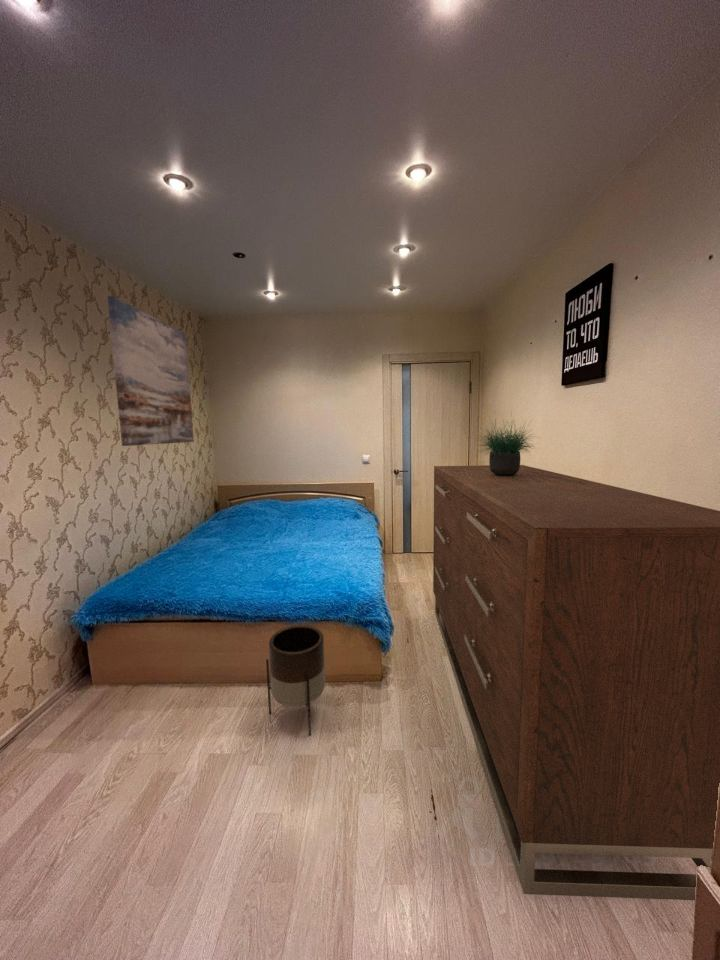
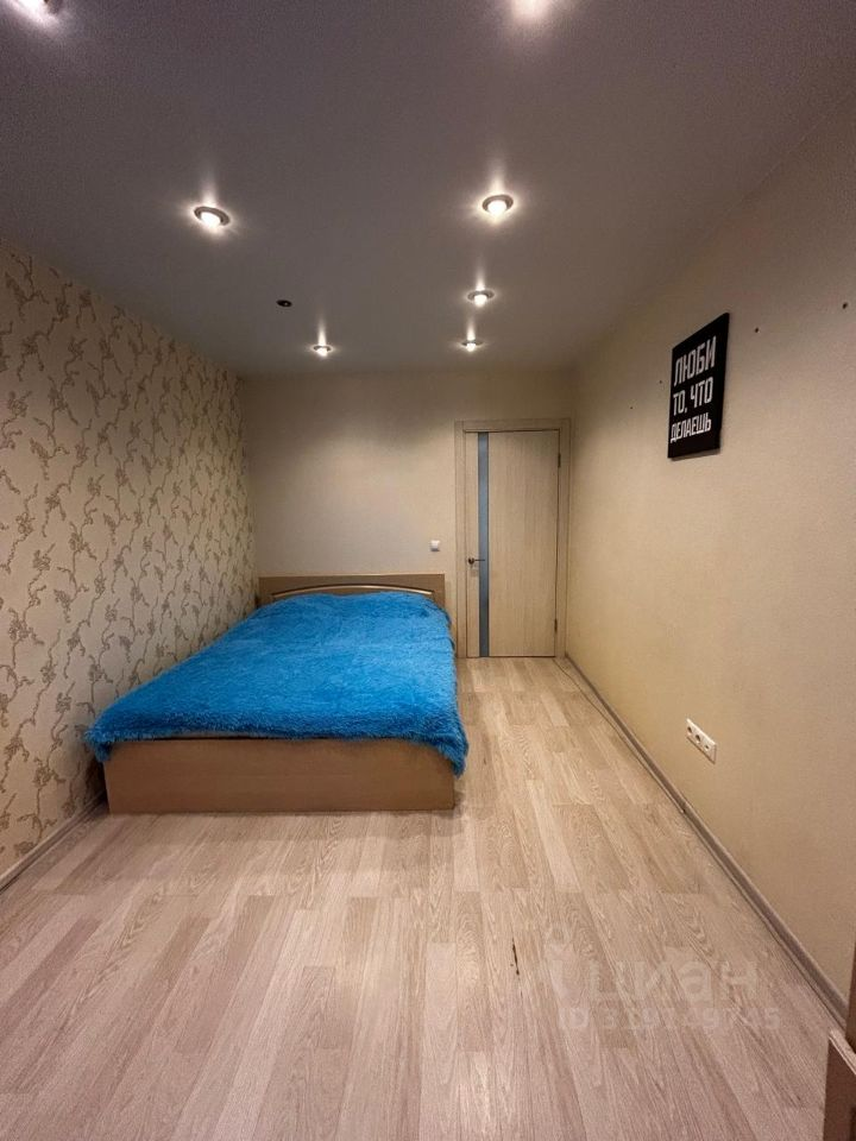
- potted plant (505, 441)
- dresser (518, 592)
- planter (295, 676)
- wall art (158, 382)
